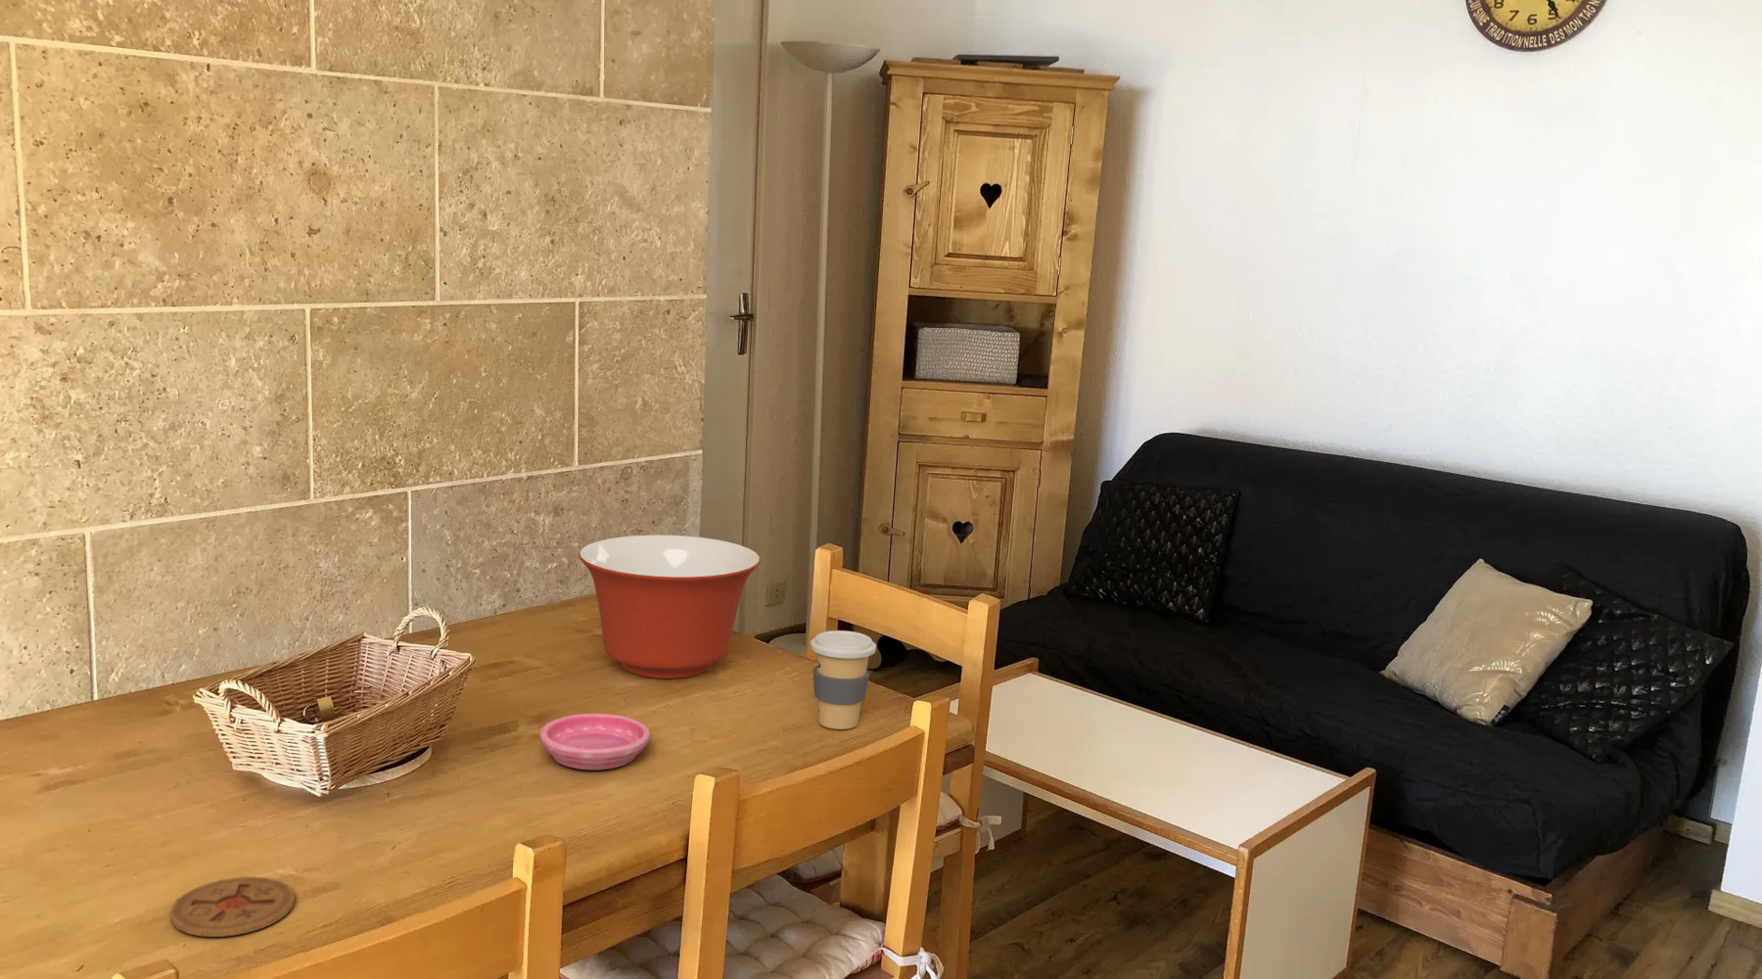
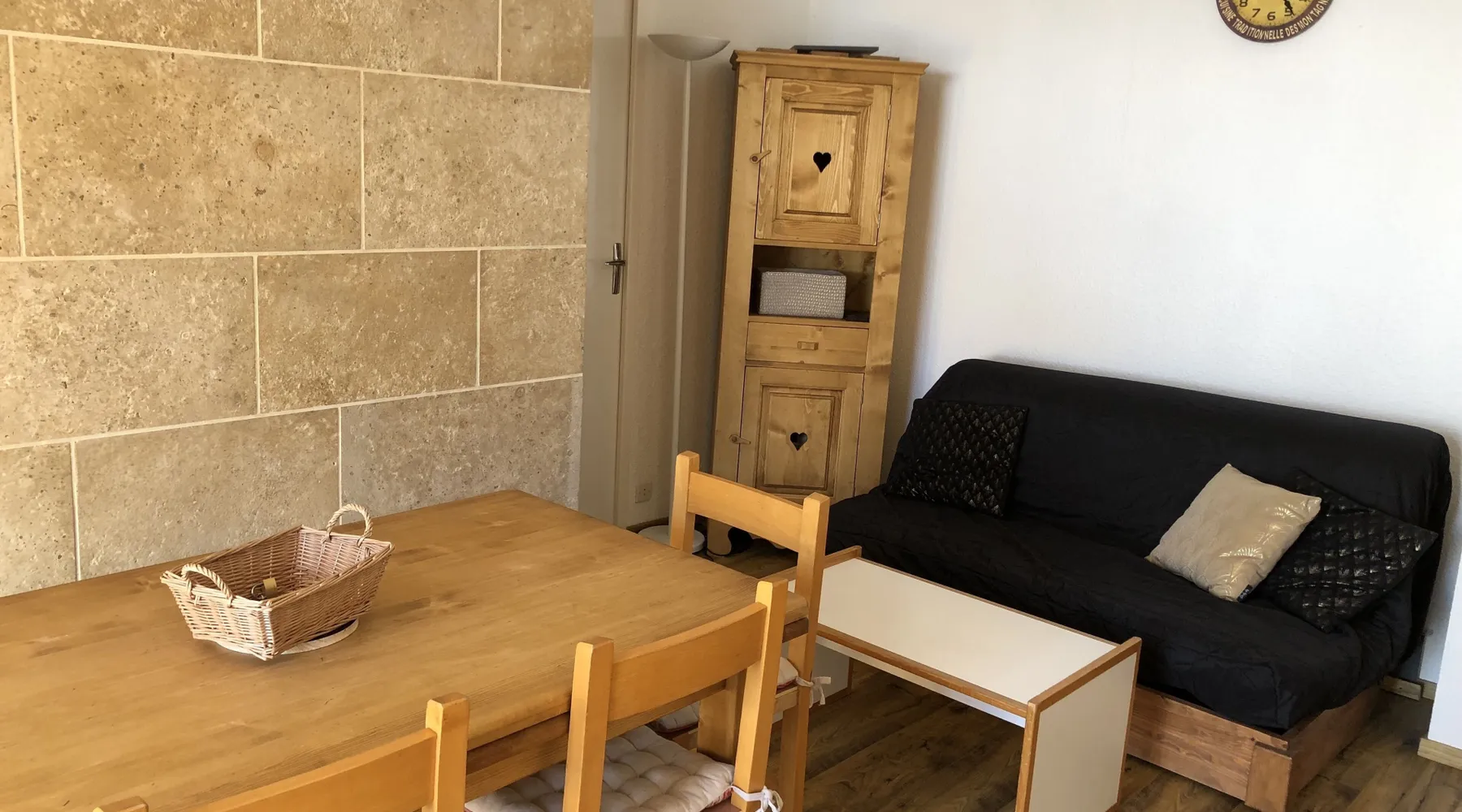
- coffee cup (841, 680)
- saucer (594, 743)
- mixing bowl (668, 609)
- coaster (233, 905)
